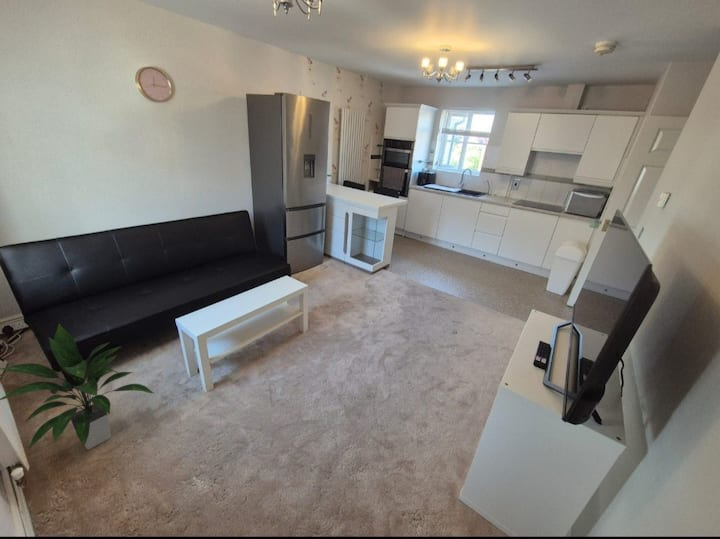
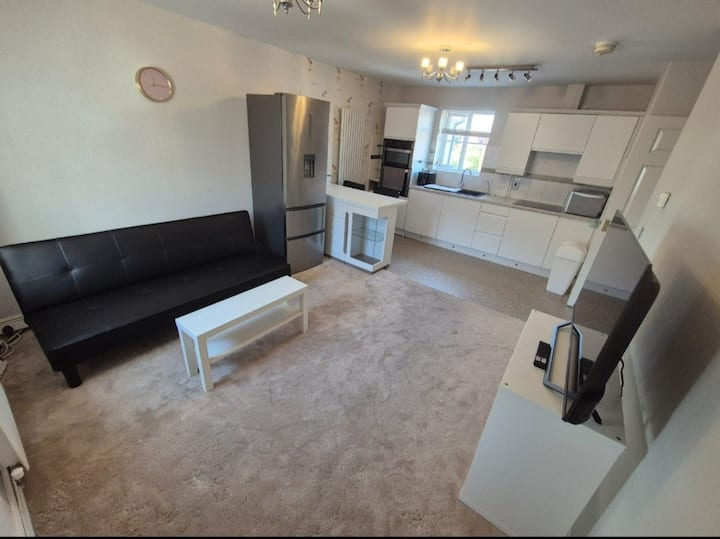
- indoor plant (86, 392)
